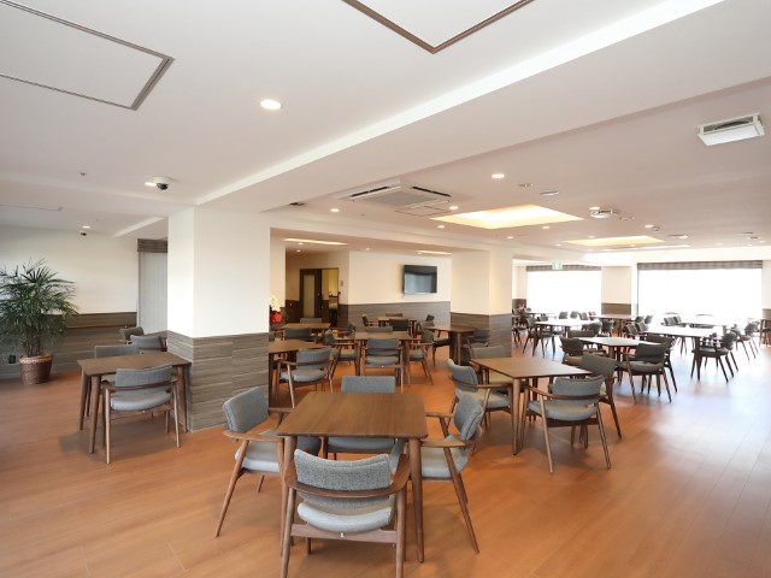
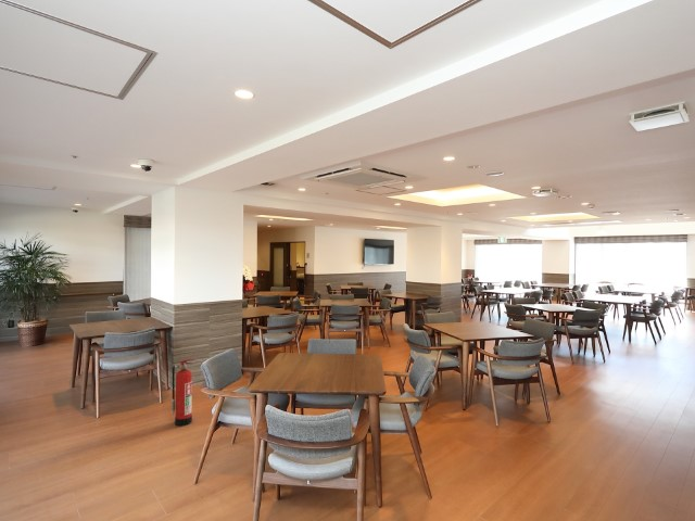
+ fire extinguisher (182, 391)
